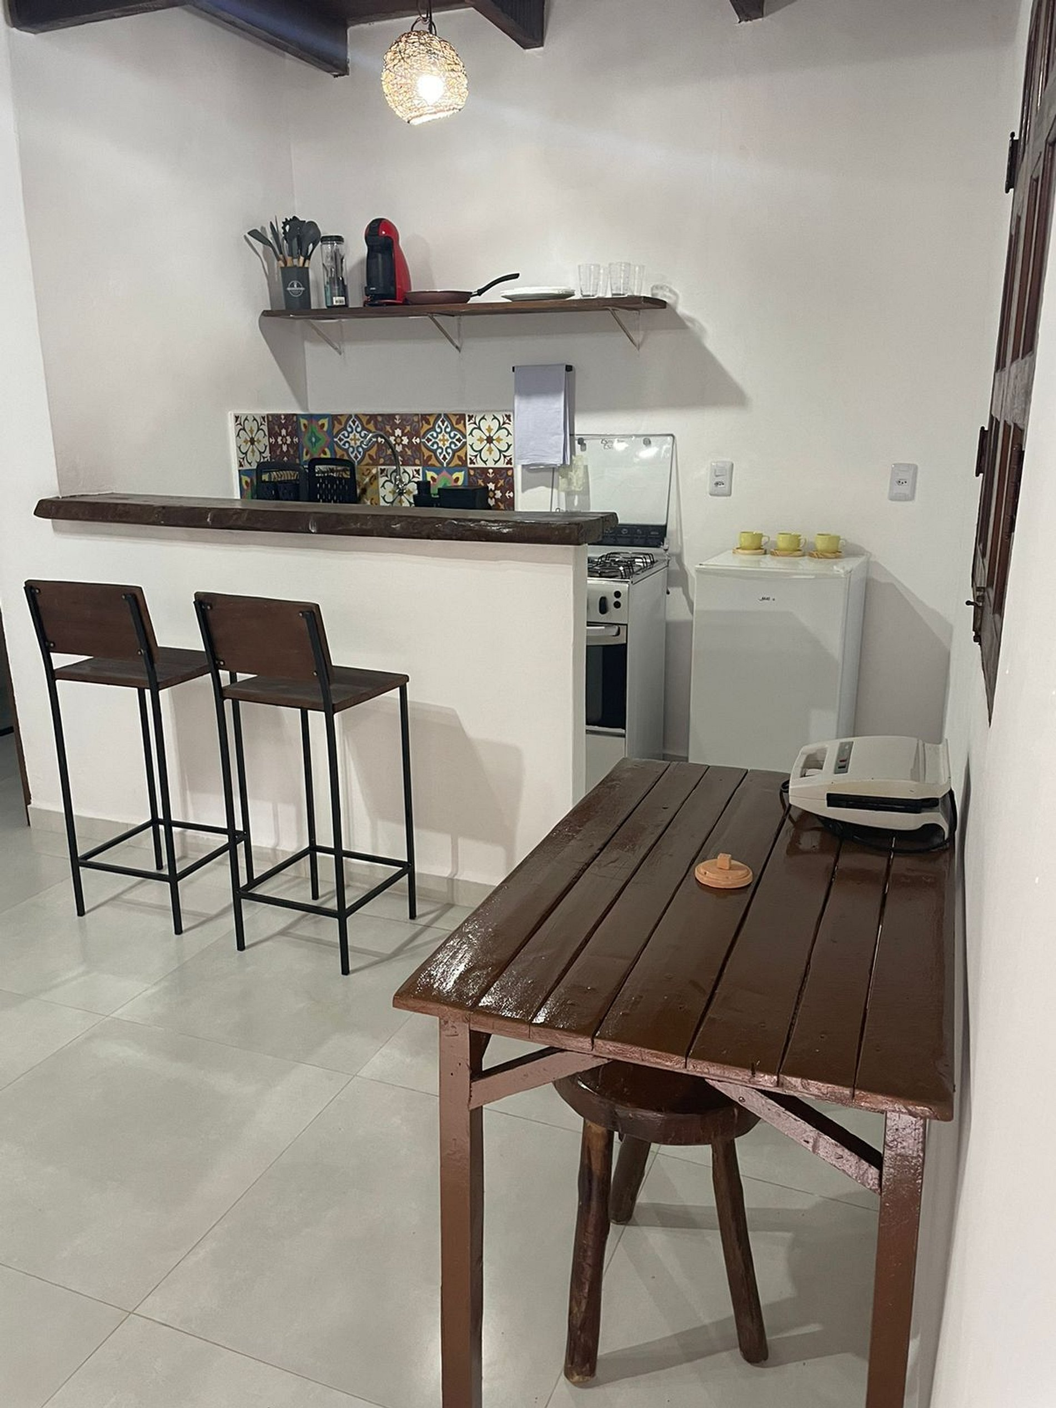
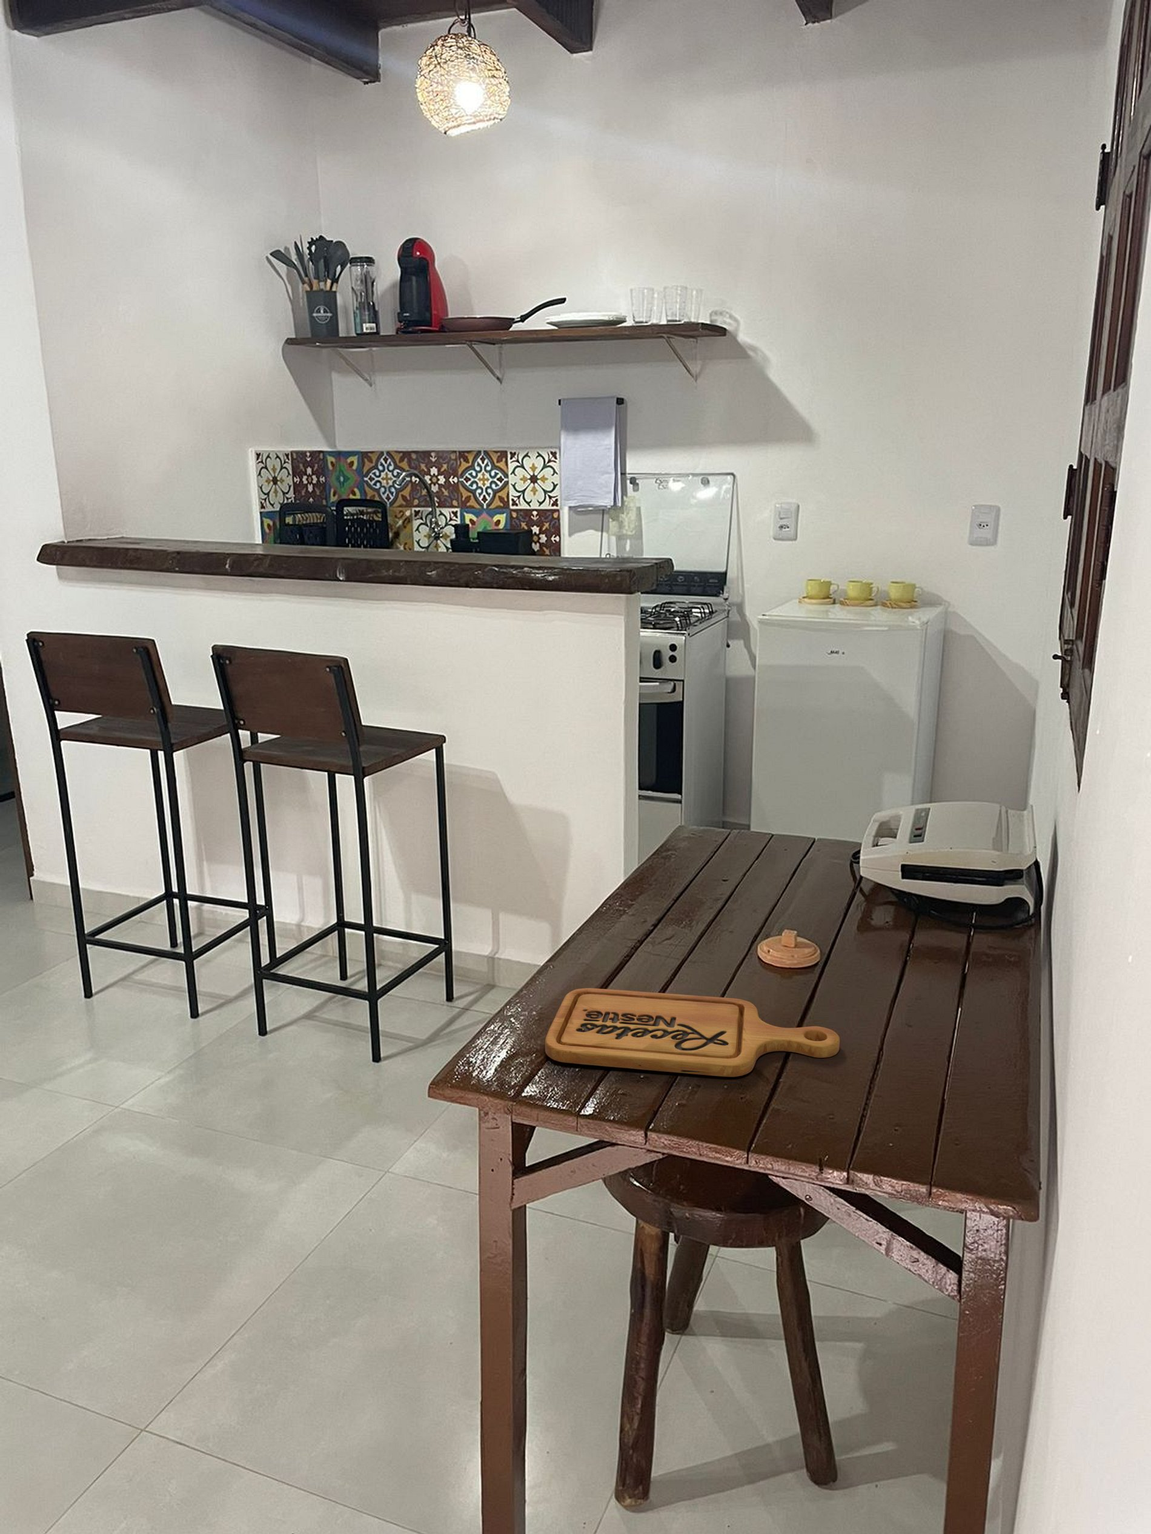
+ cutting board (694, 1032)
